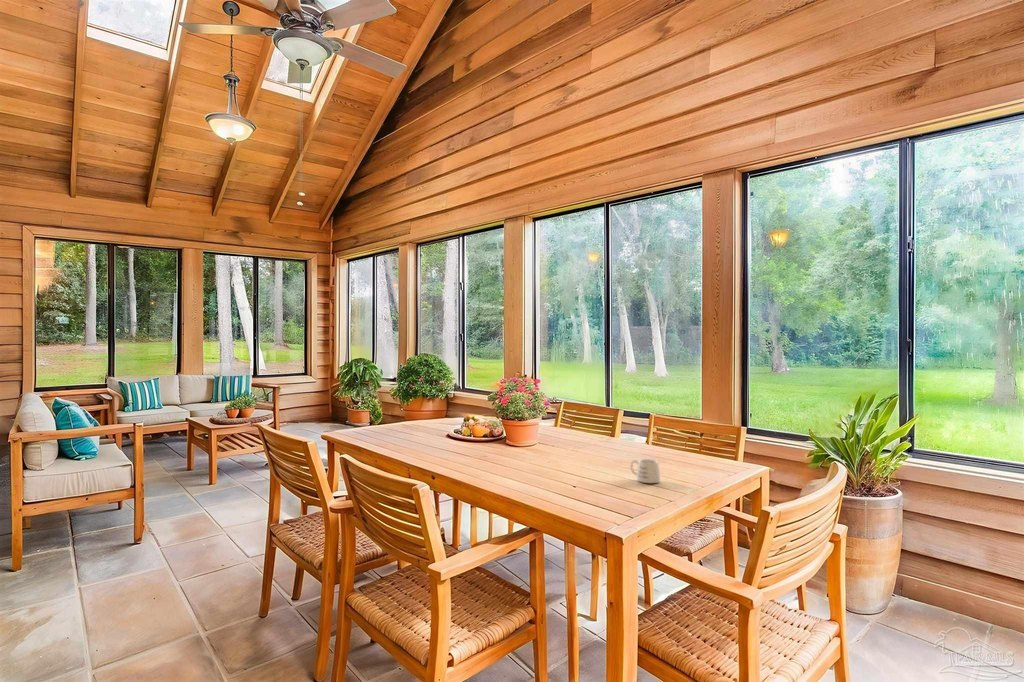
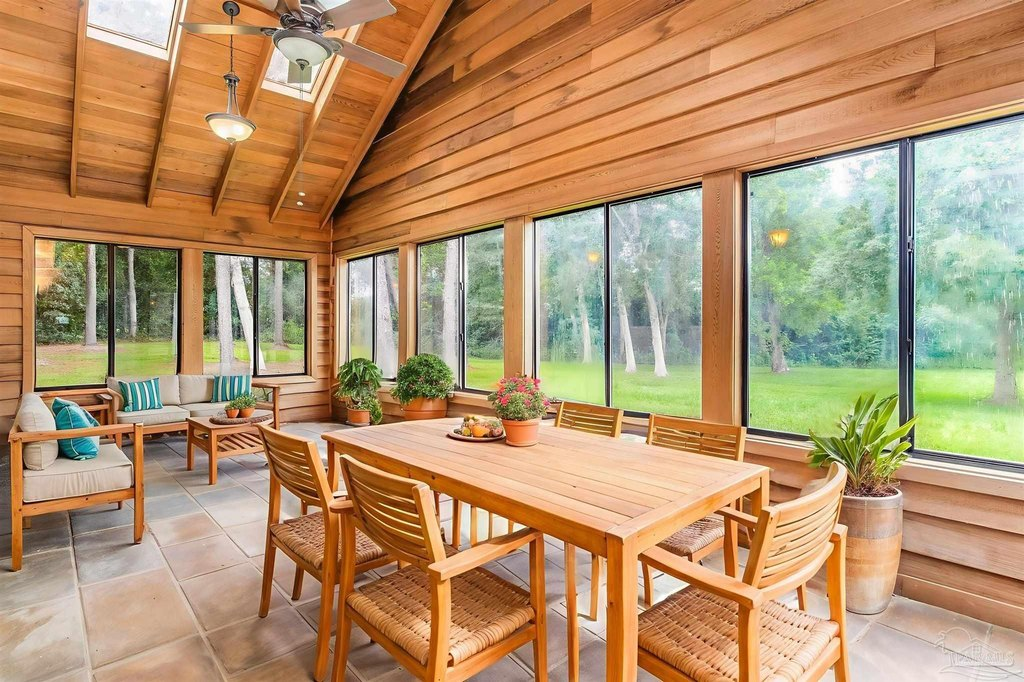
- mug (644, 470)
